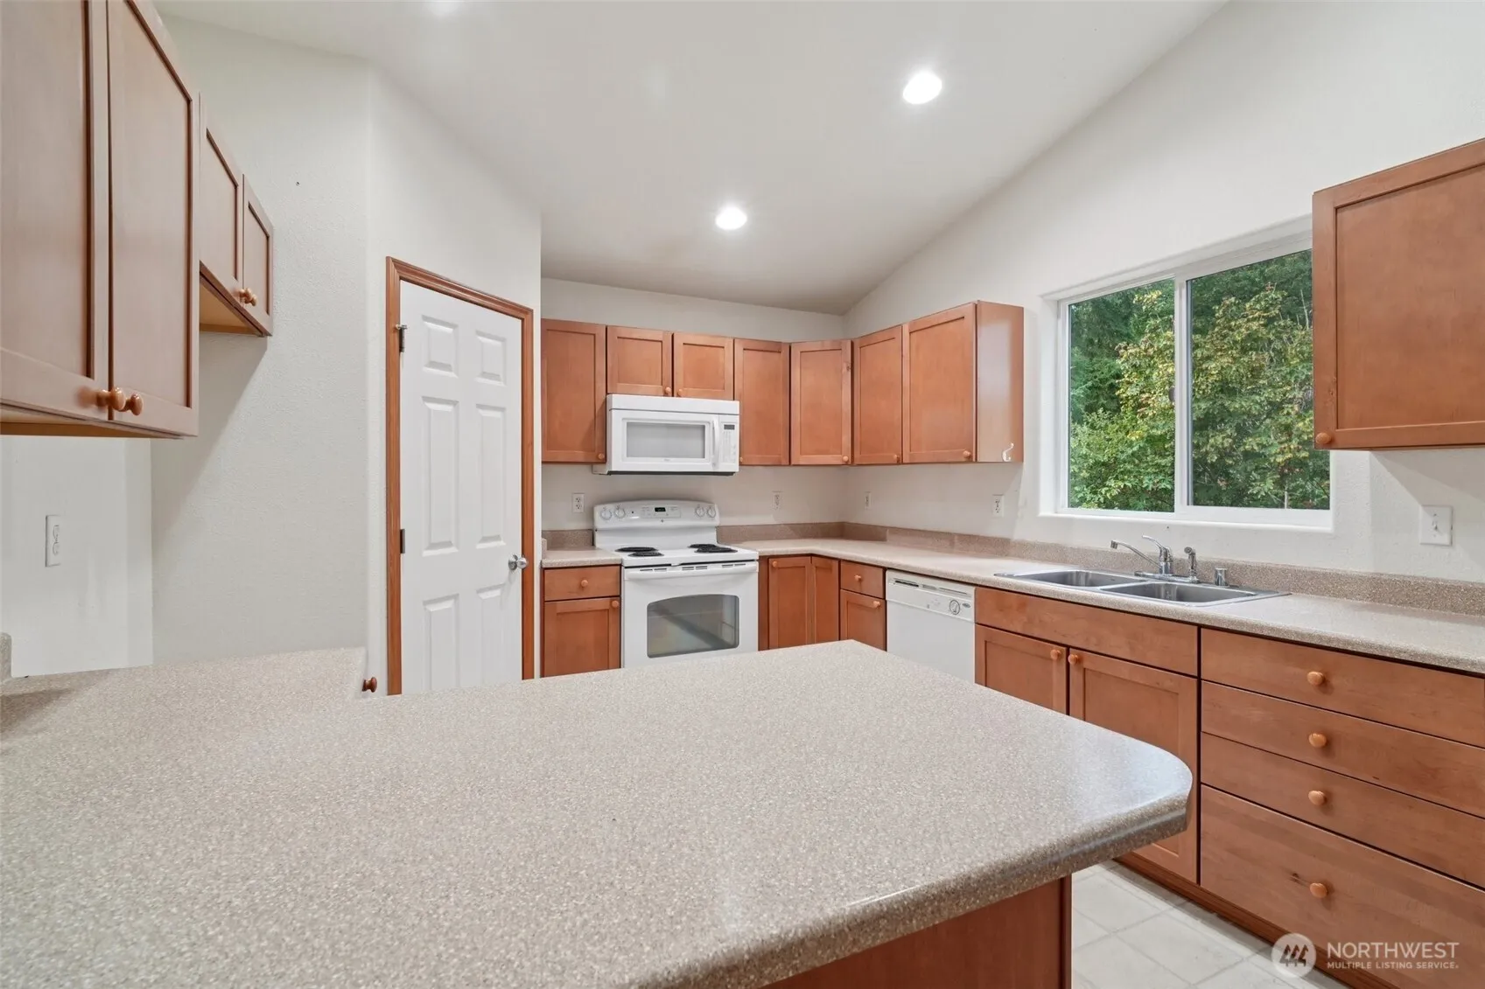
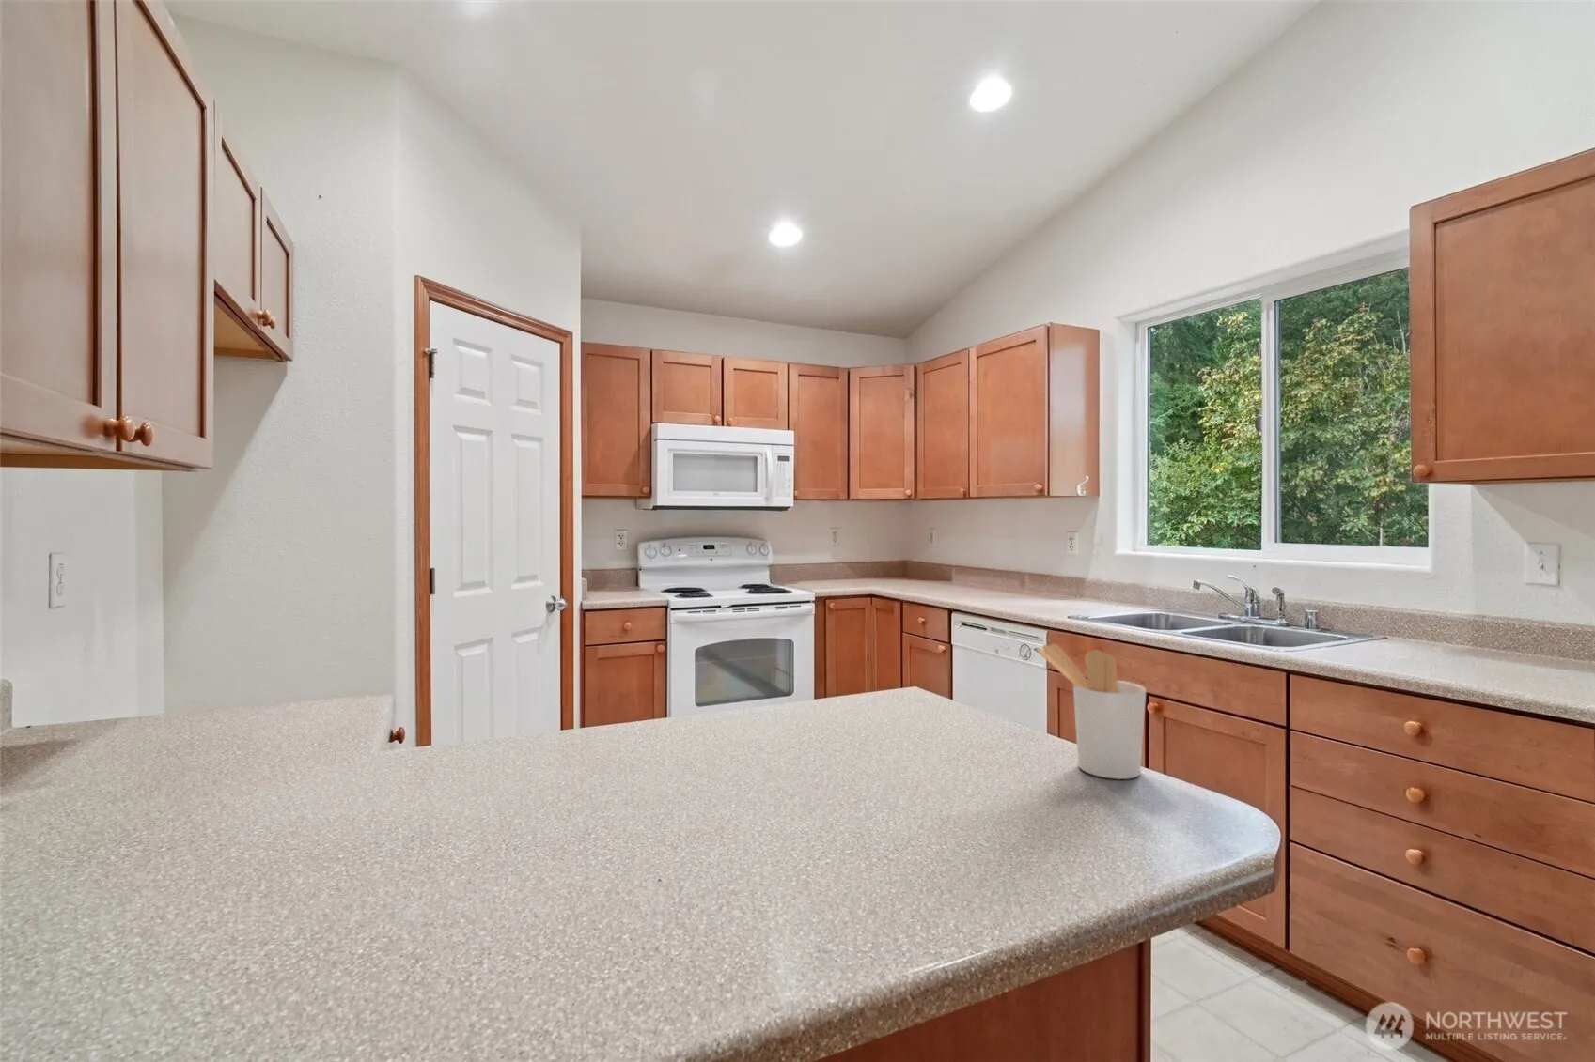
+ utensil holder (1090, 704)
